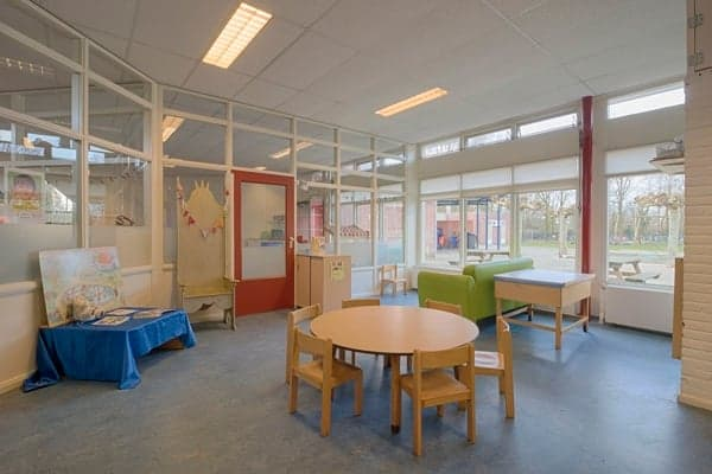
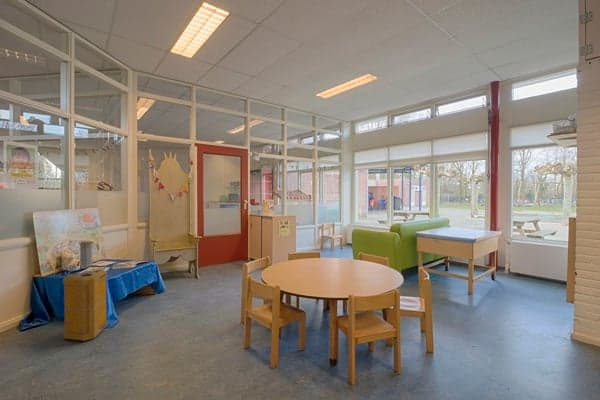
+ trash can (88, 287)
